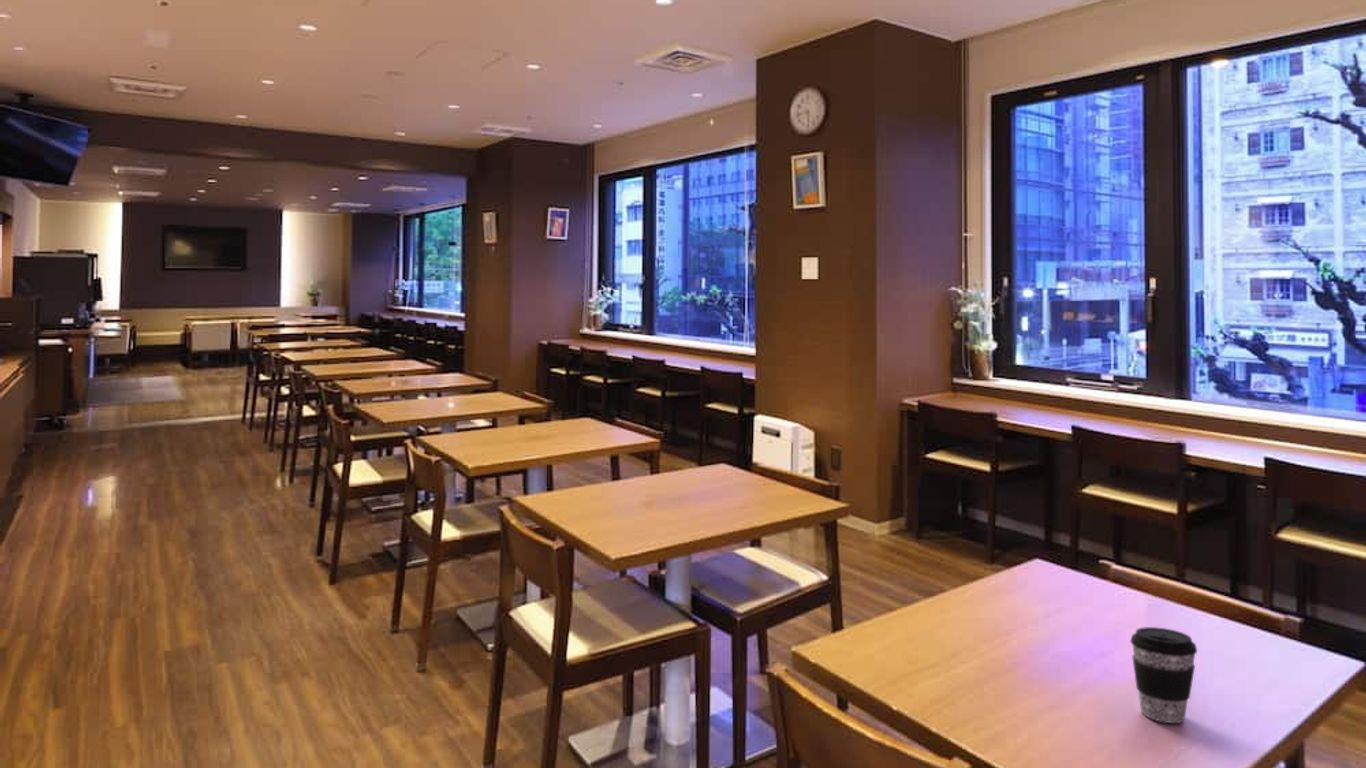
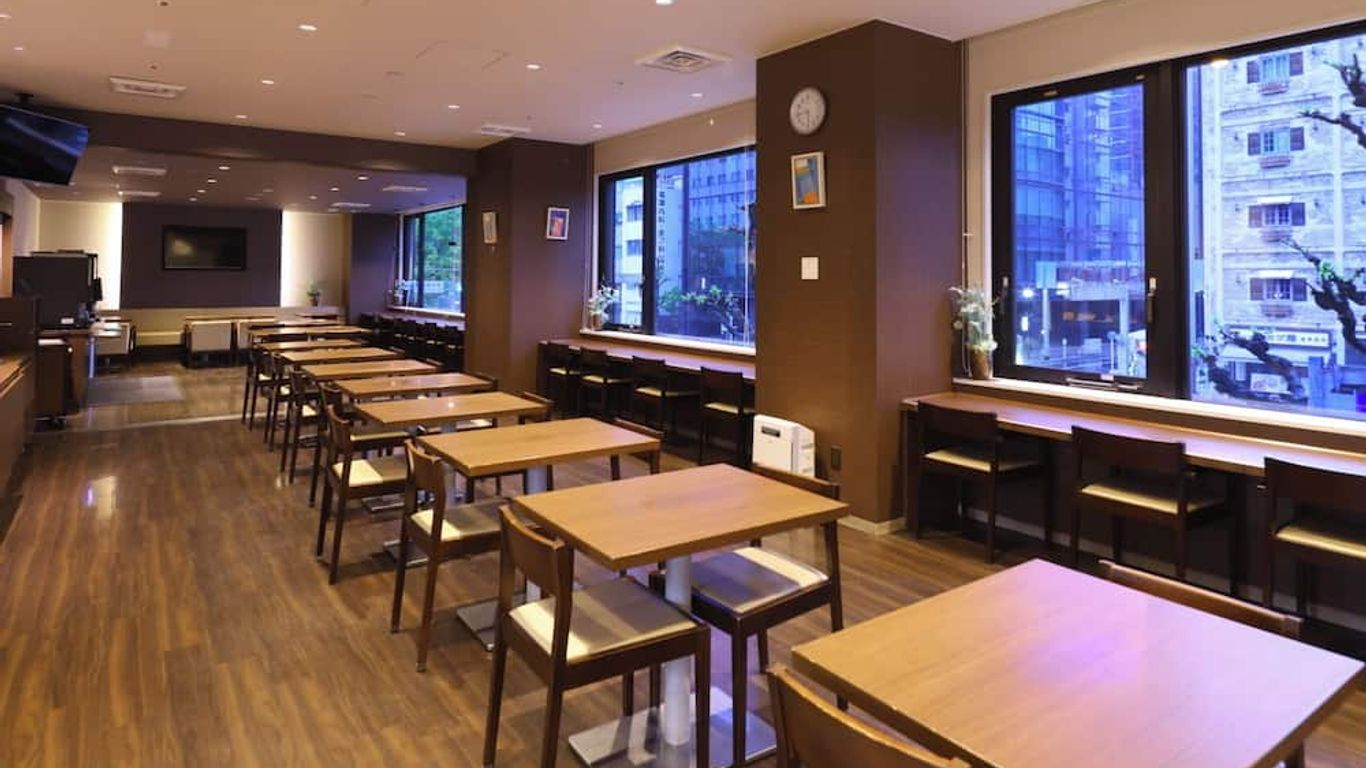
- coffee cup (1162, 674)
